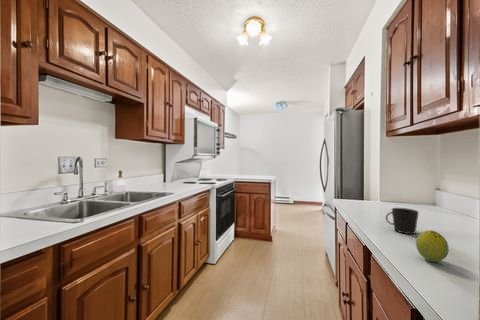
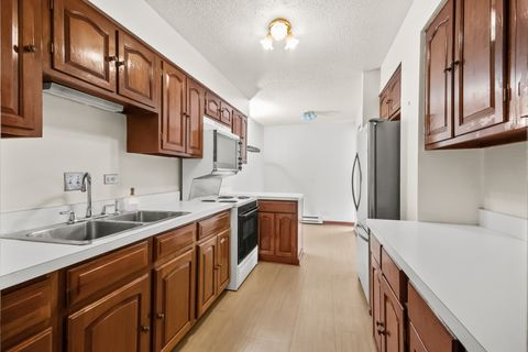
- cup (401, 220)
- fruit (431, 245)
